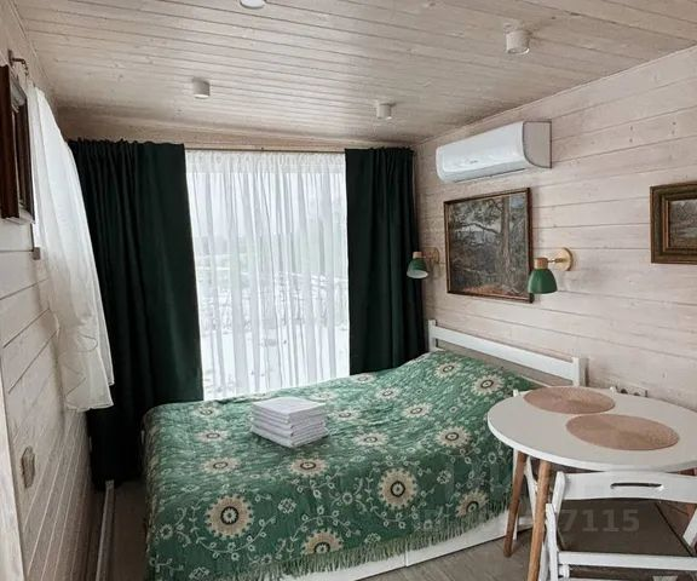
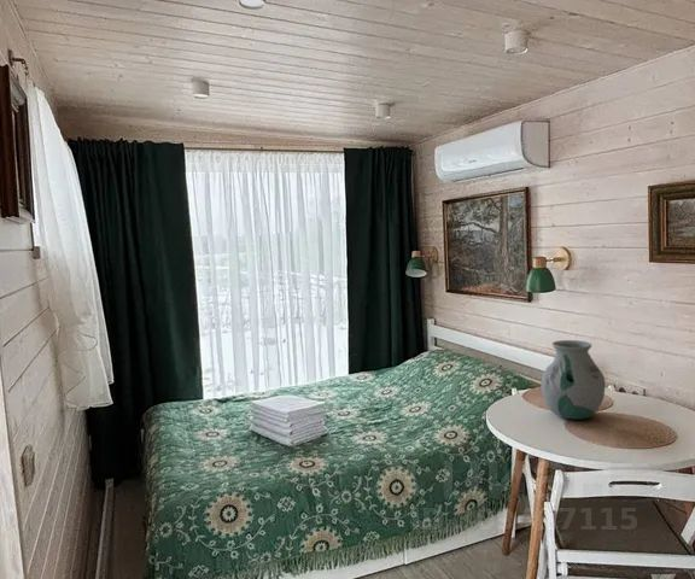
+ vase (572, 379)
